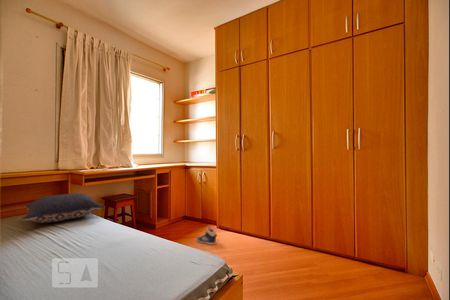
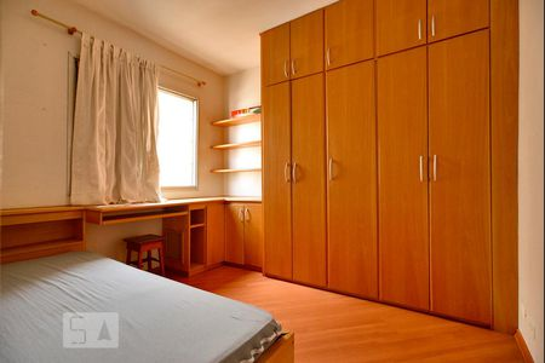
- sneaker (206, 234)
- pillow (63, 206)
